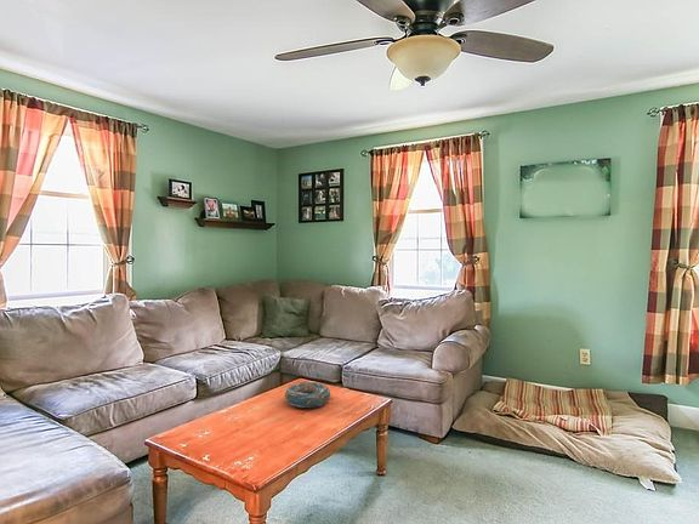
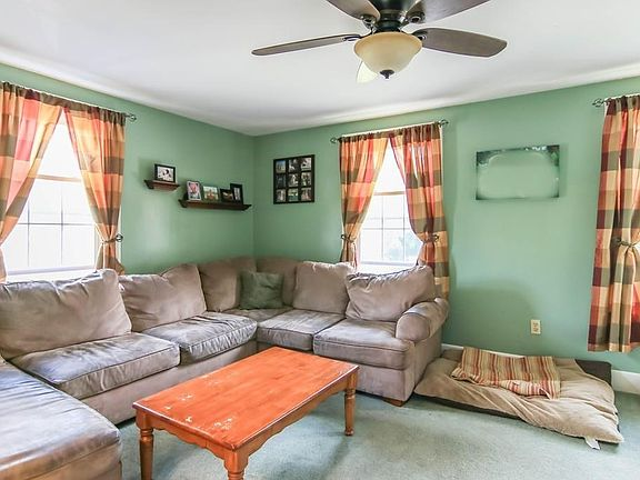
- decorative bowl (307, 394)
